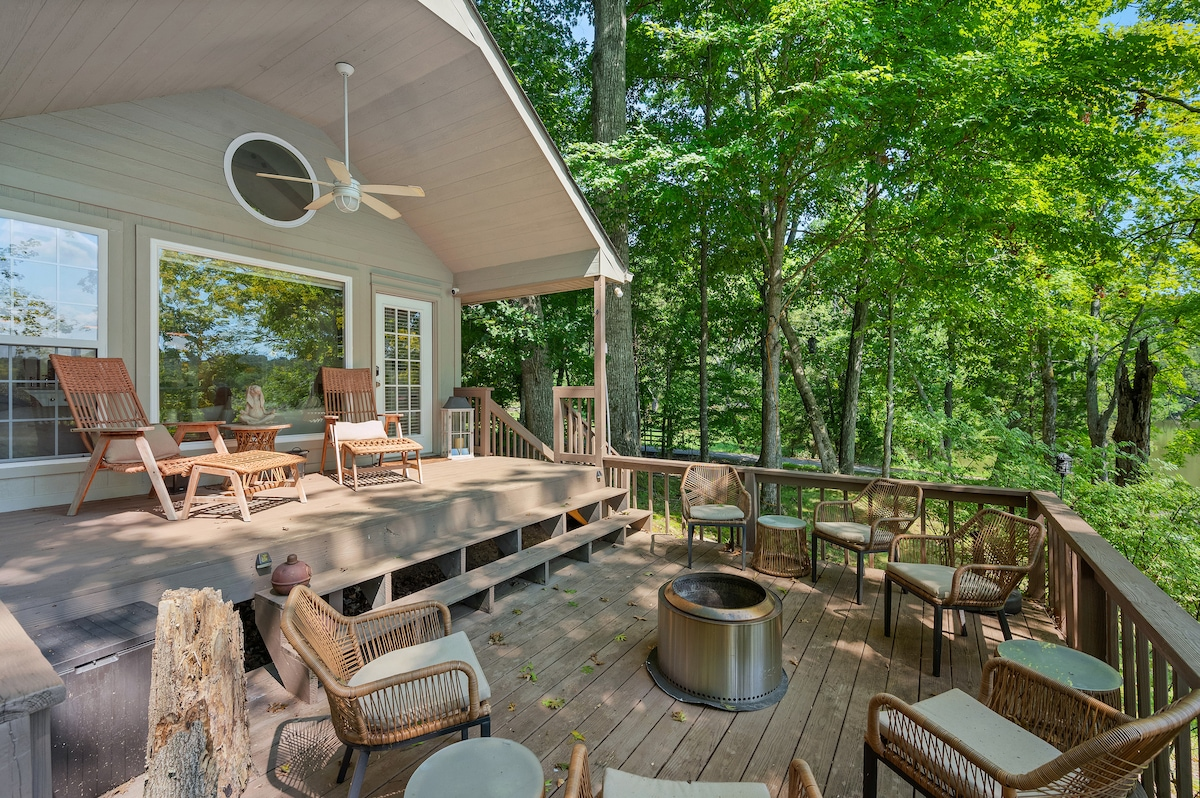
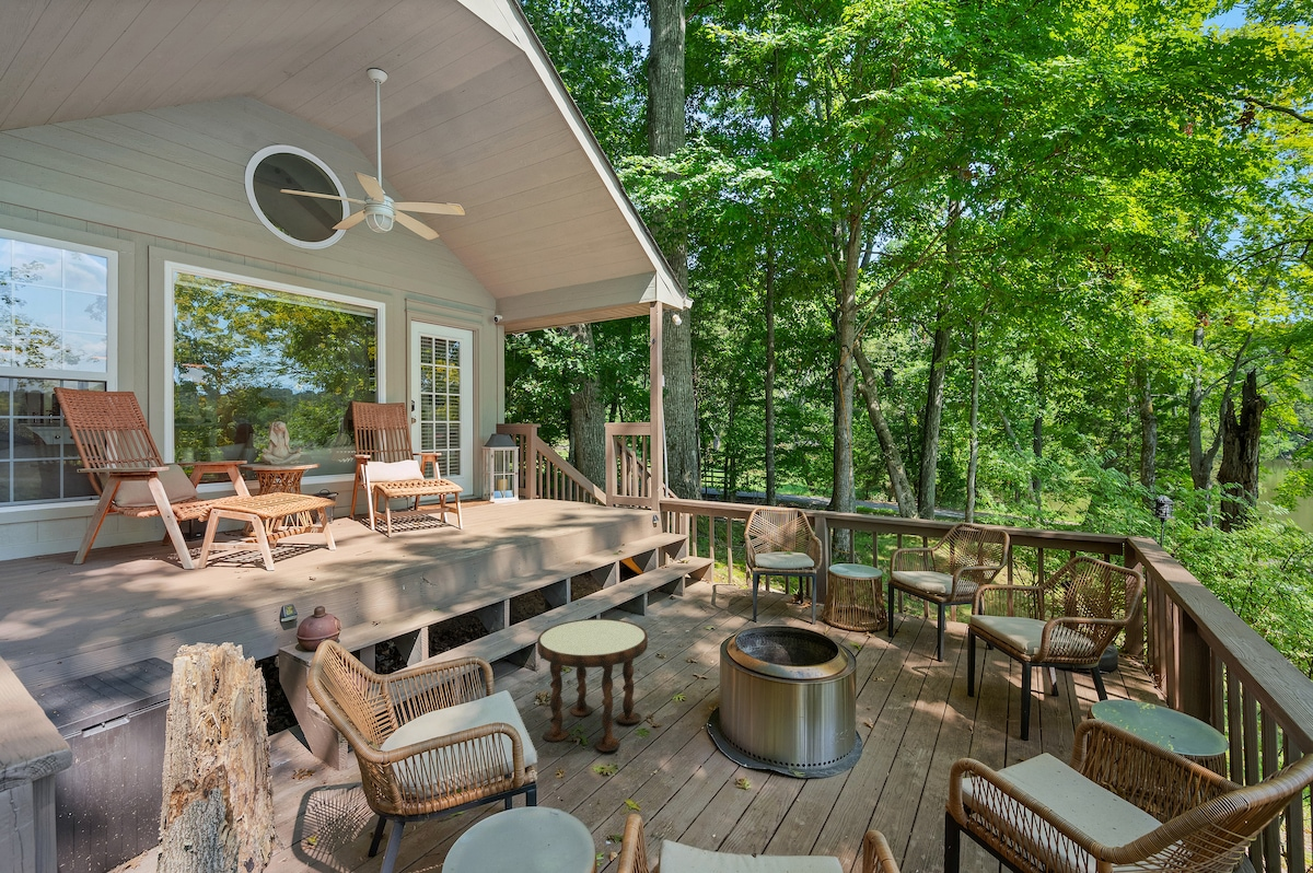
+ side table (585, 685)
